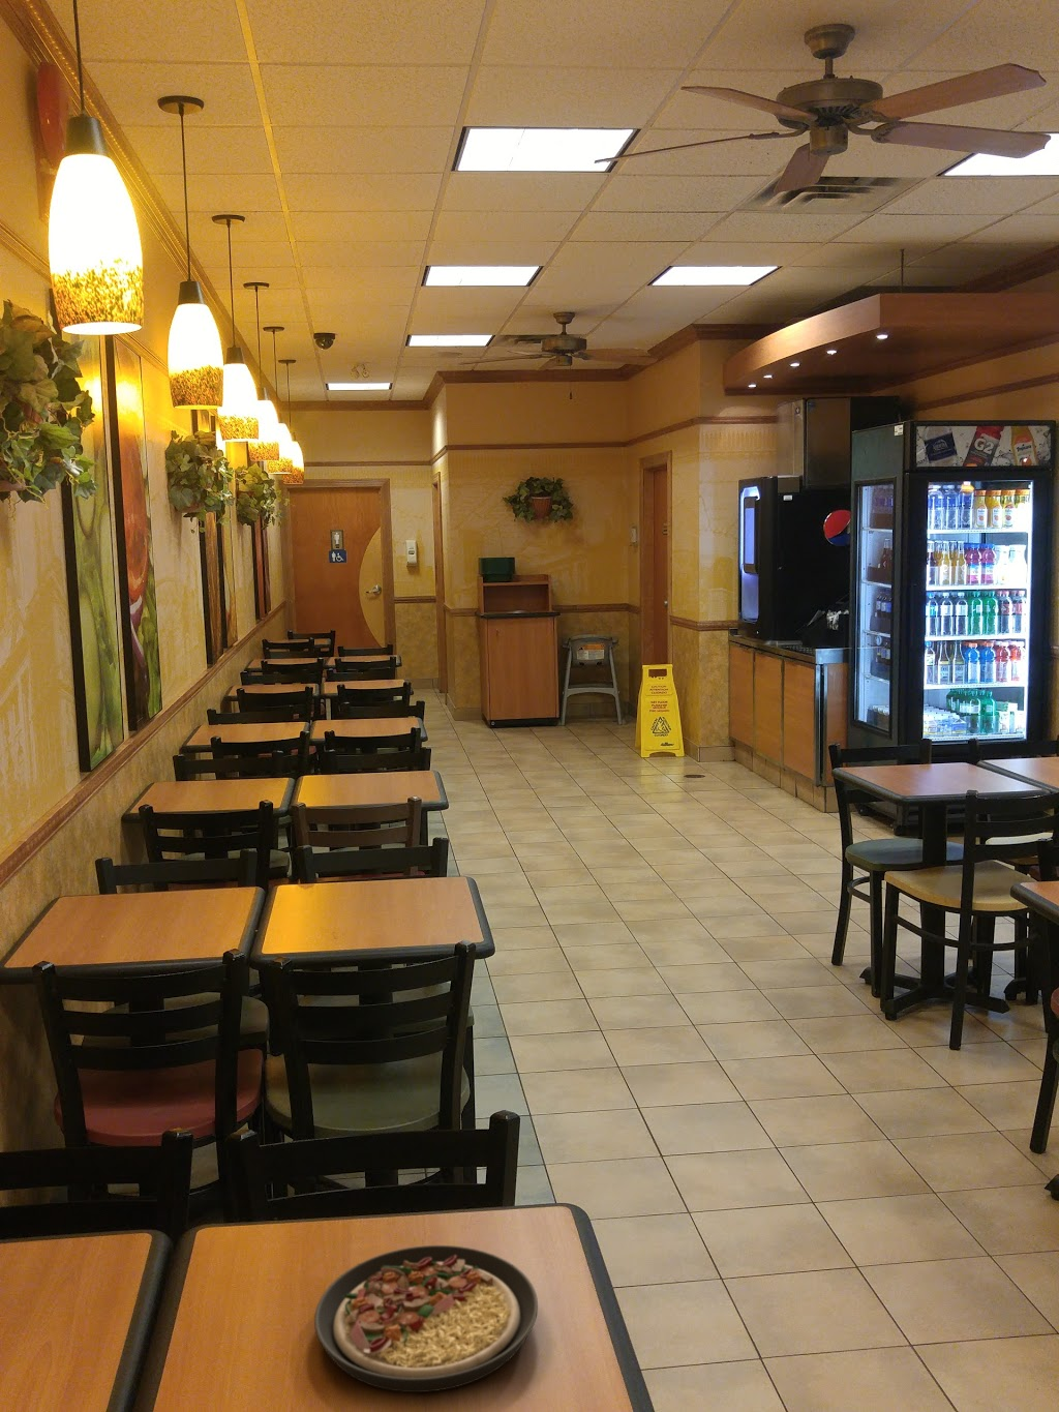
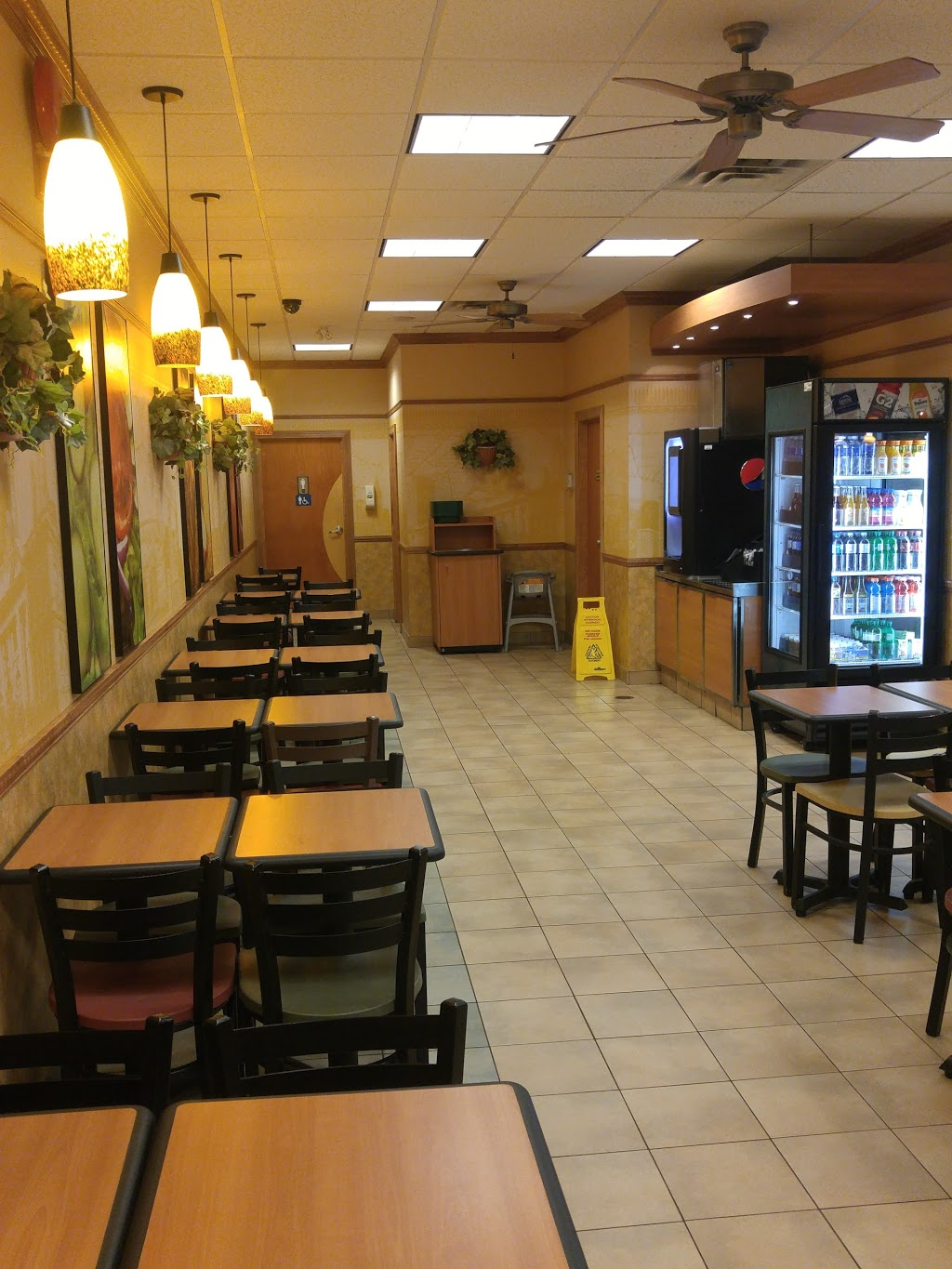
- plate (426, 1311)
